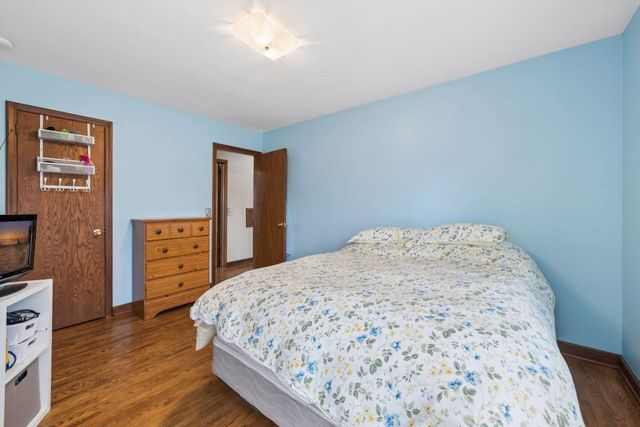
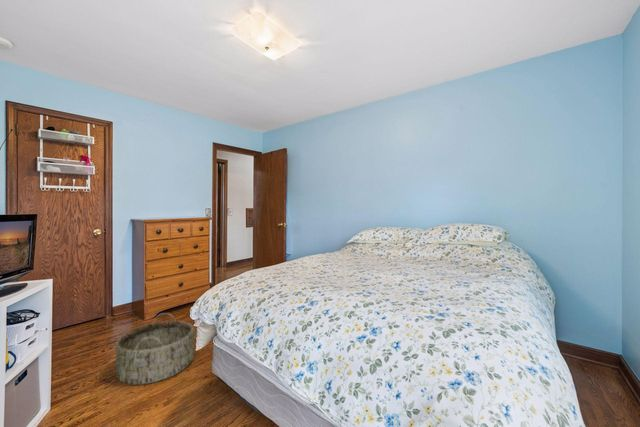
+ basket (157, 343)
